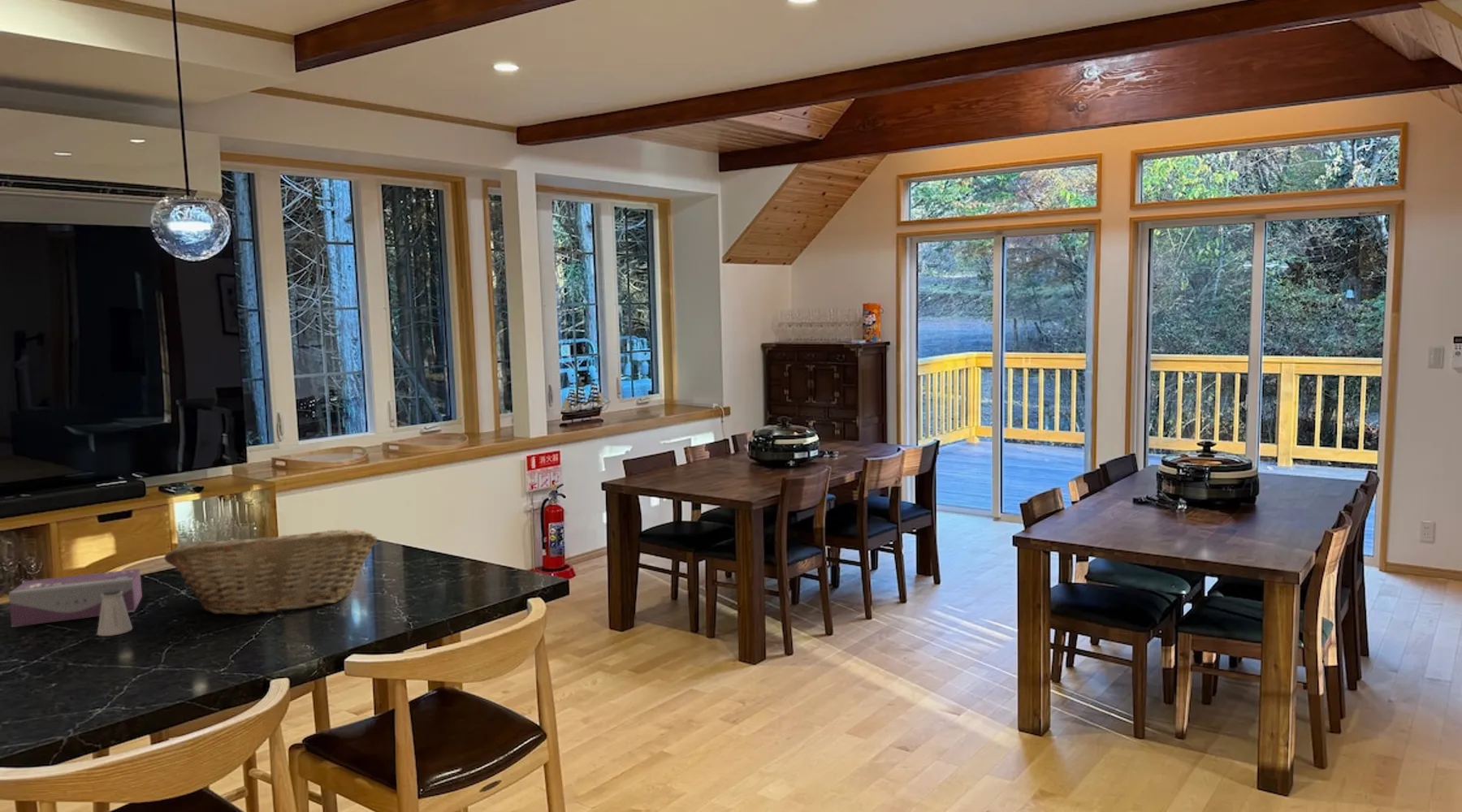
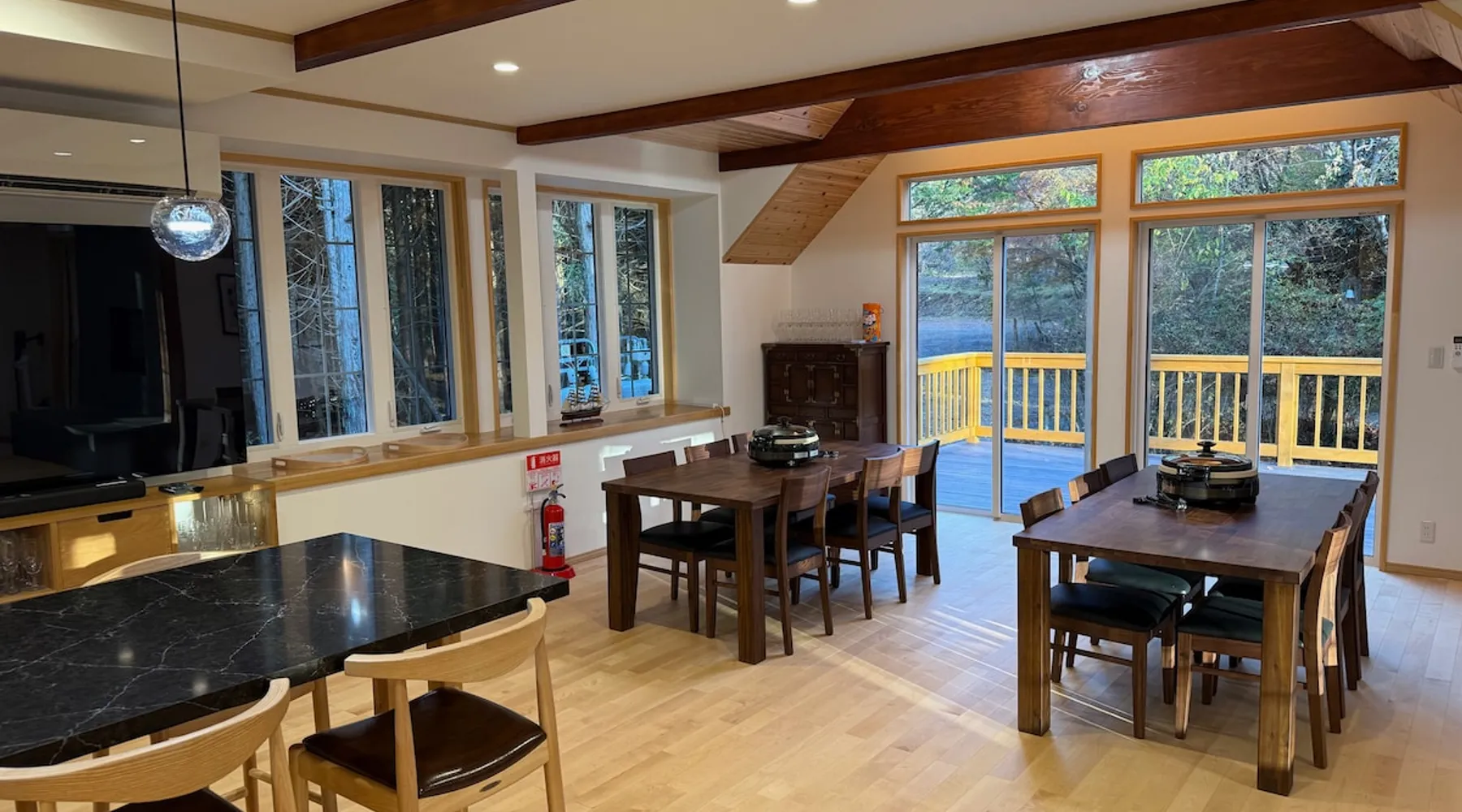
- tissue box (78, 595)
- fruit basket (275, 563)
- saltshaker (113, 611)
